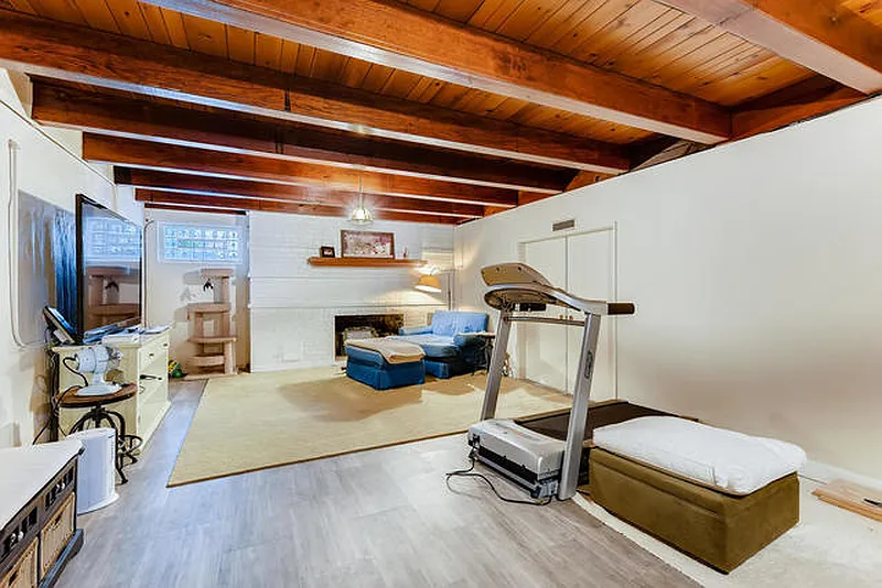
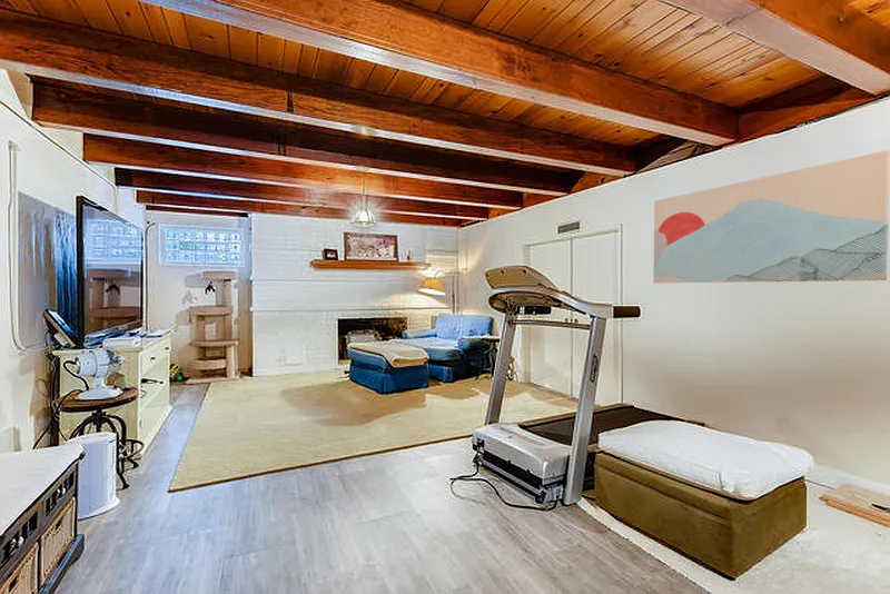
+ wall art (744, 231)
